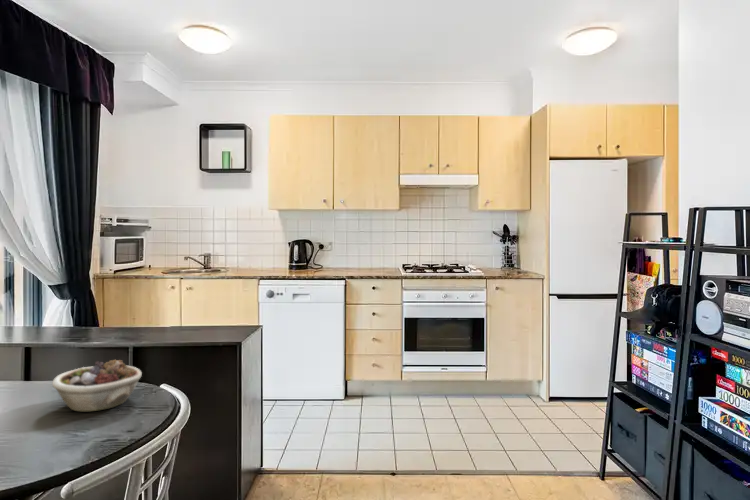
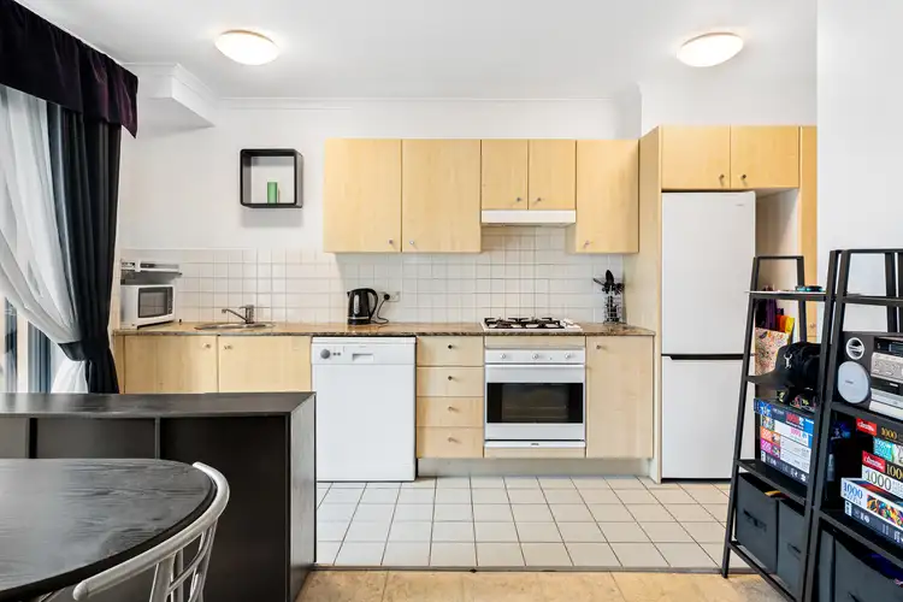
- succulent planter (98, 383)
